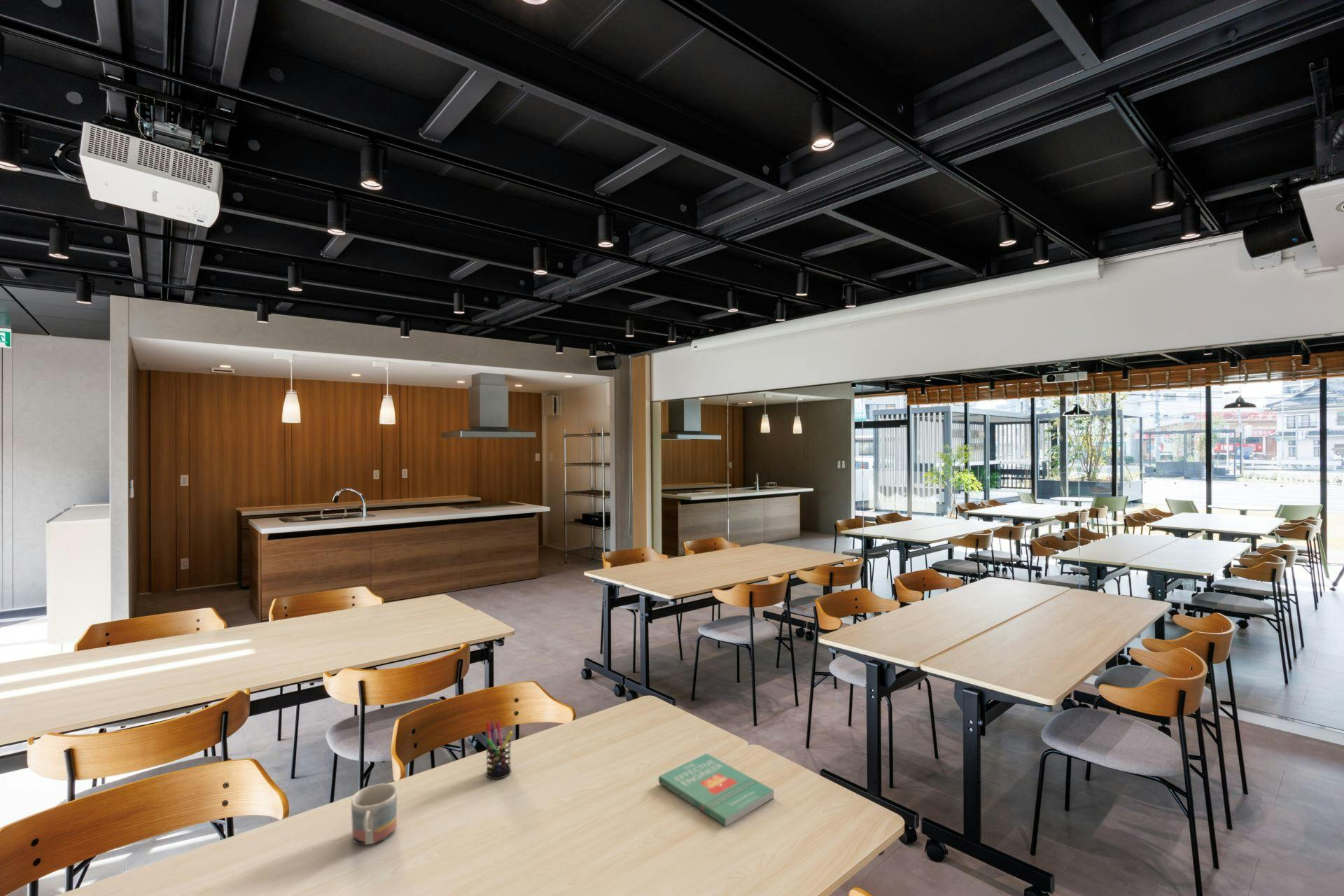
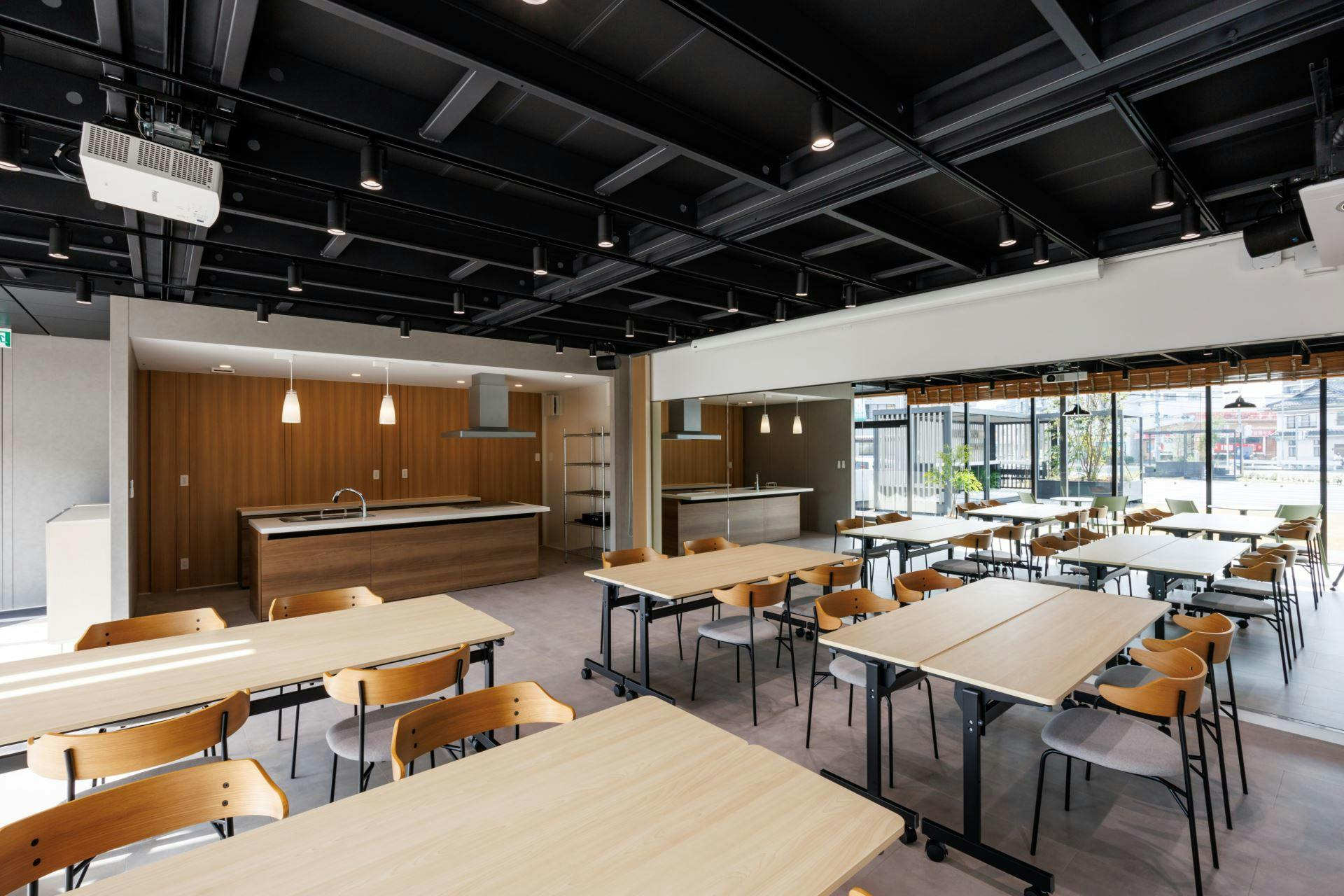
- book (715, 786)
- pen holder (496, 749)
- mug (372, 818)
